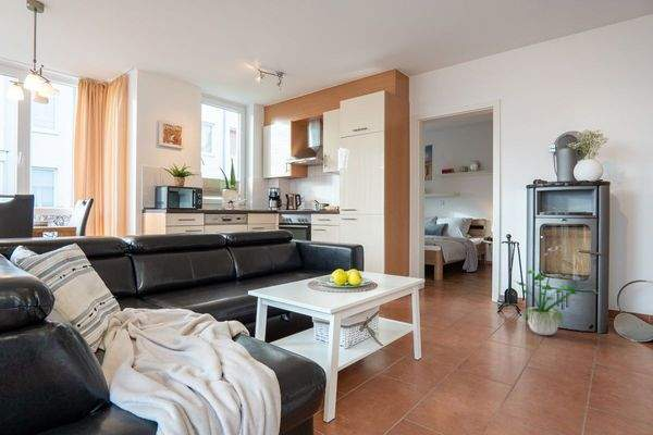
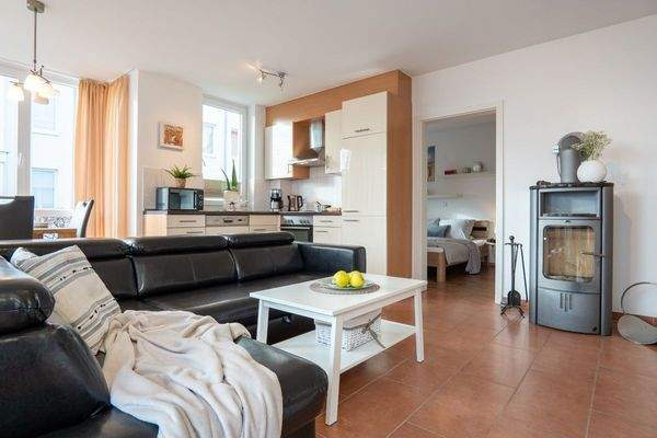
- potted plant (559, 295)
